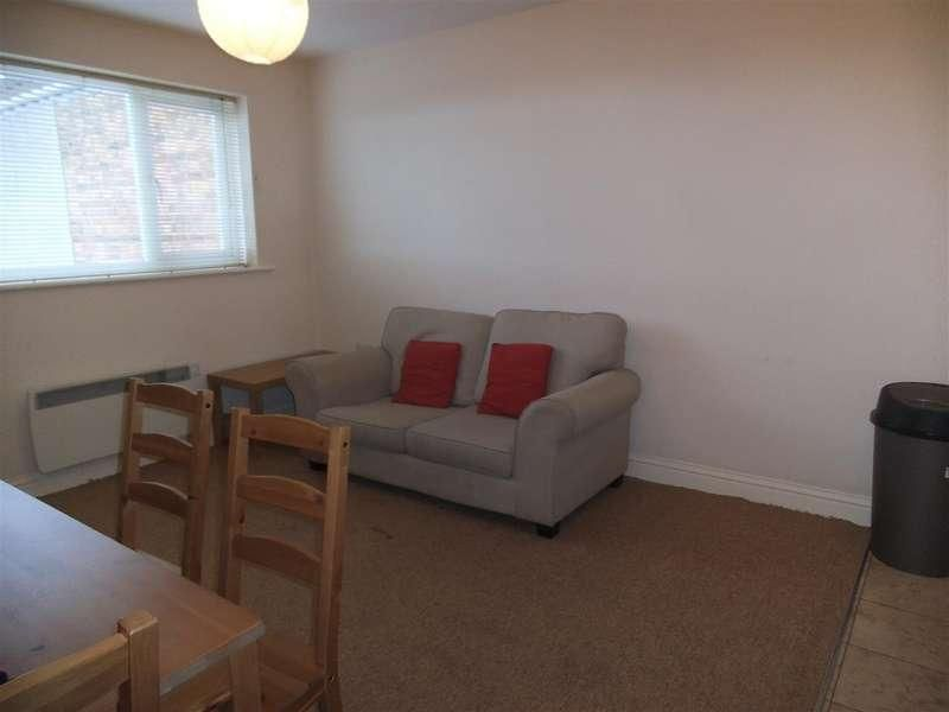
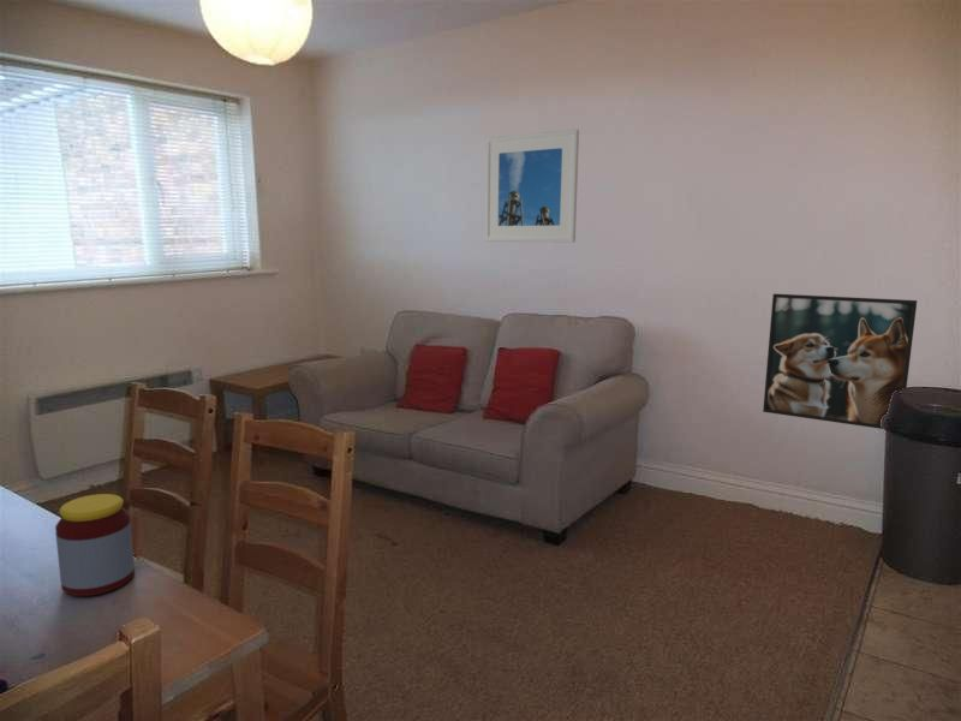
+ jar (95, 542)
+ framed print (529, 189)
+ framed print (835, 359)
